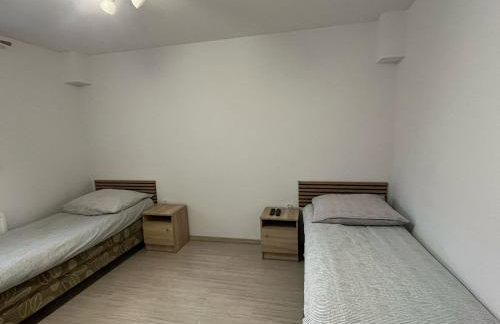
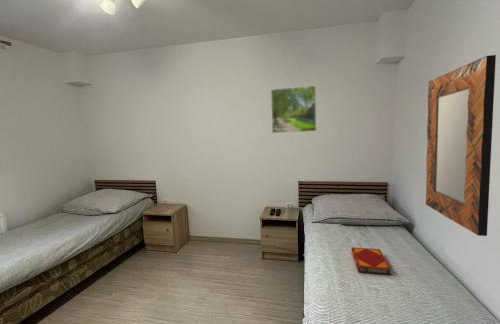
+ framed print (293, 110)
+ hardback book (369, 259)
+ home mirror (452, 146)
